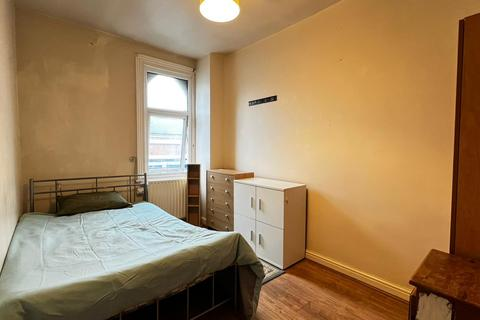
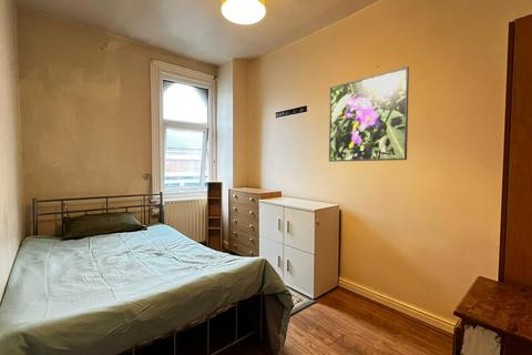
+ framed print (364, 120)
